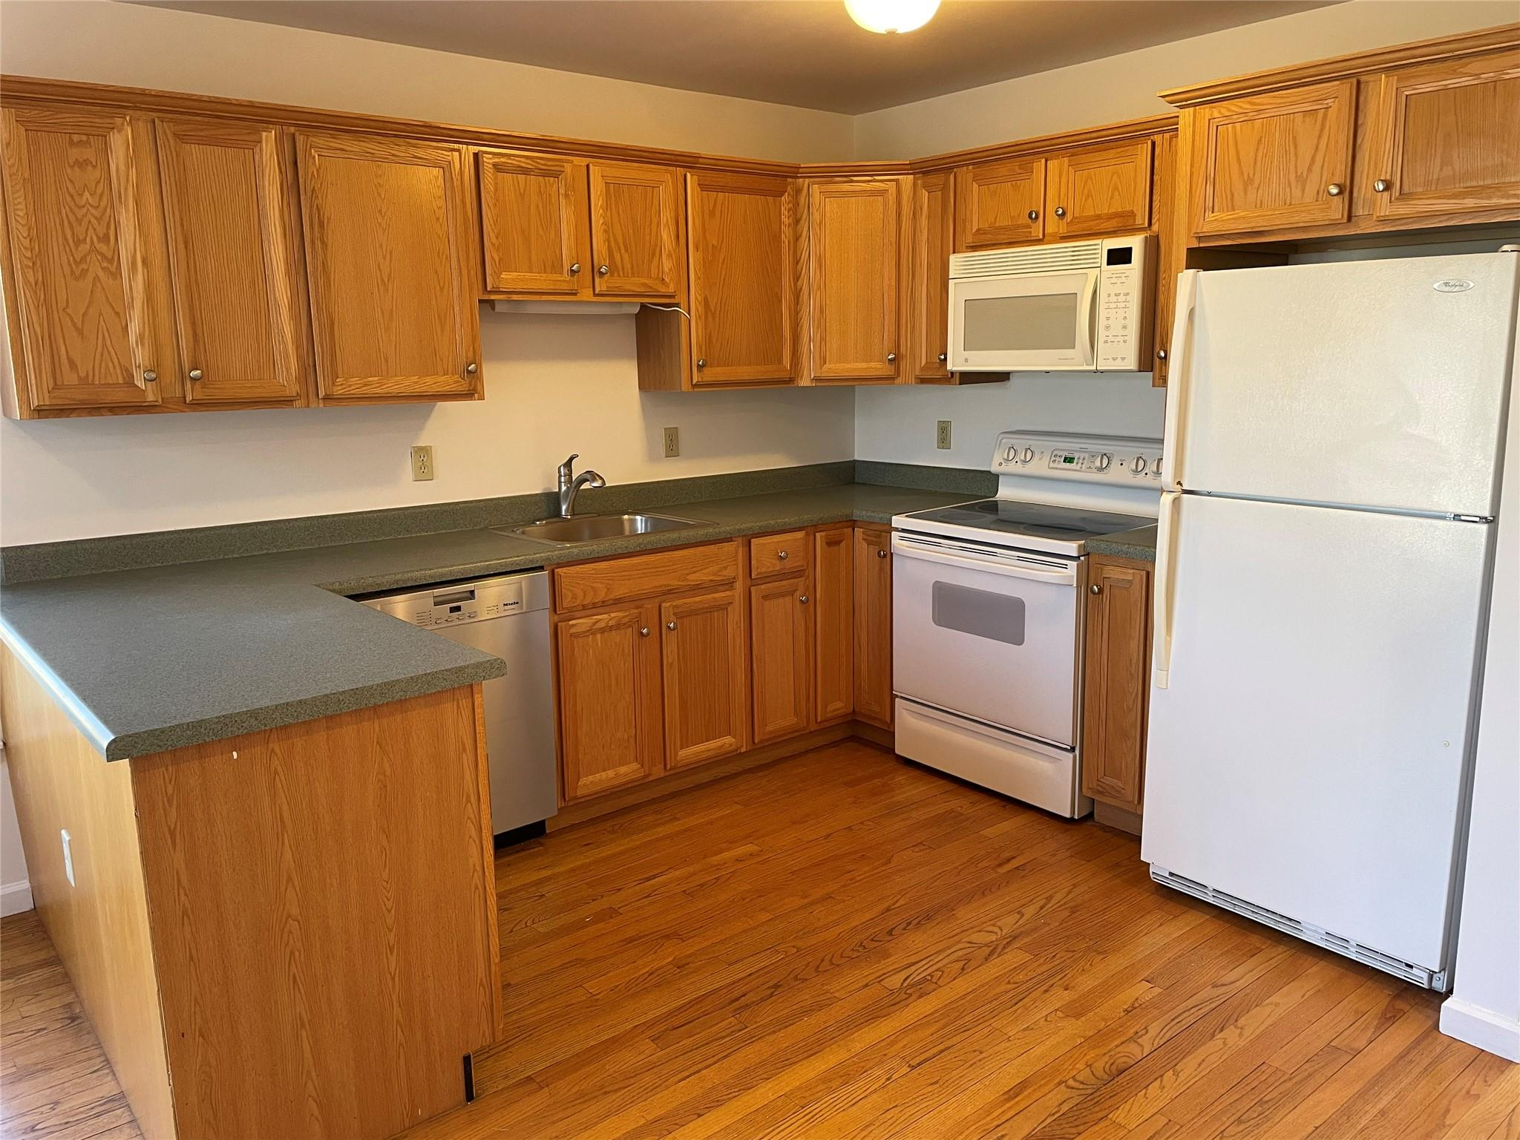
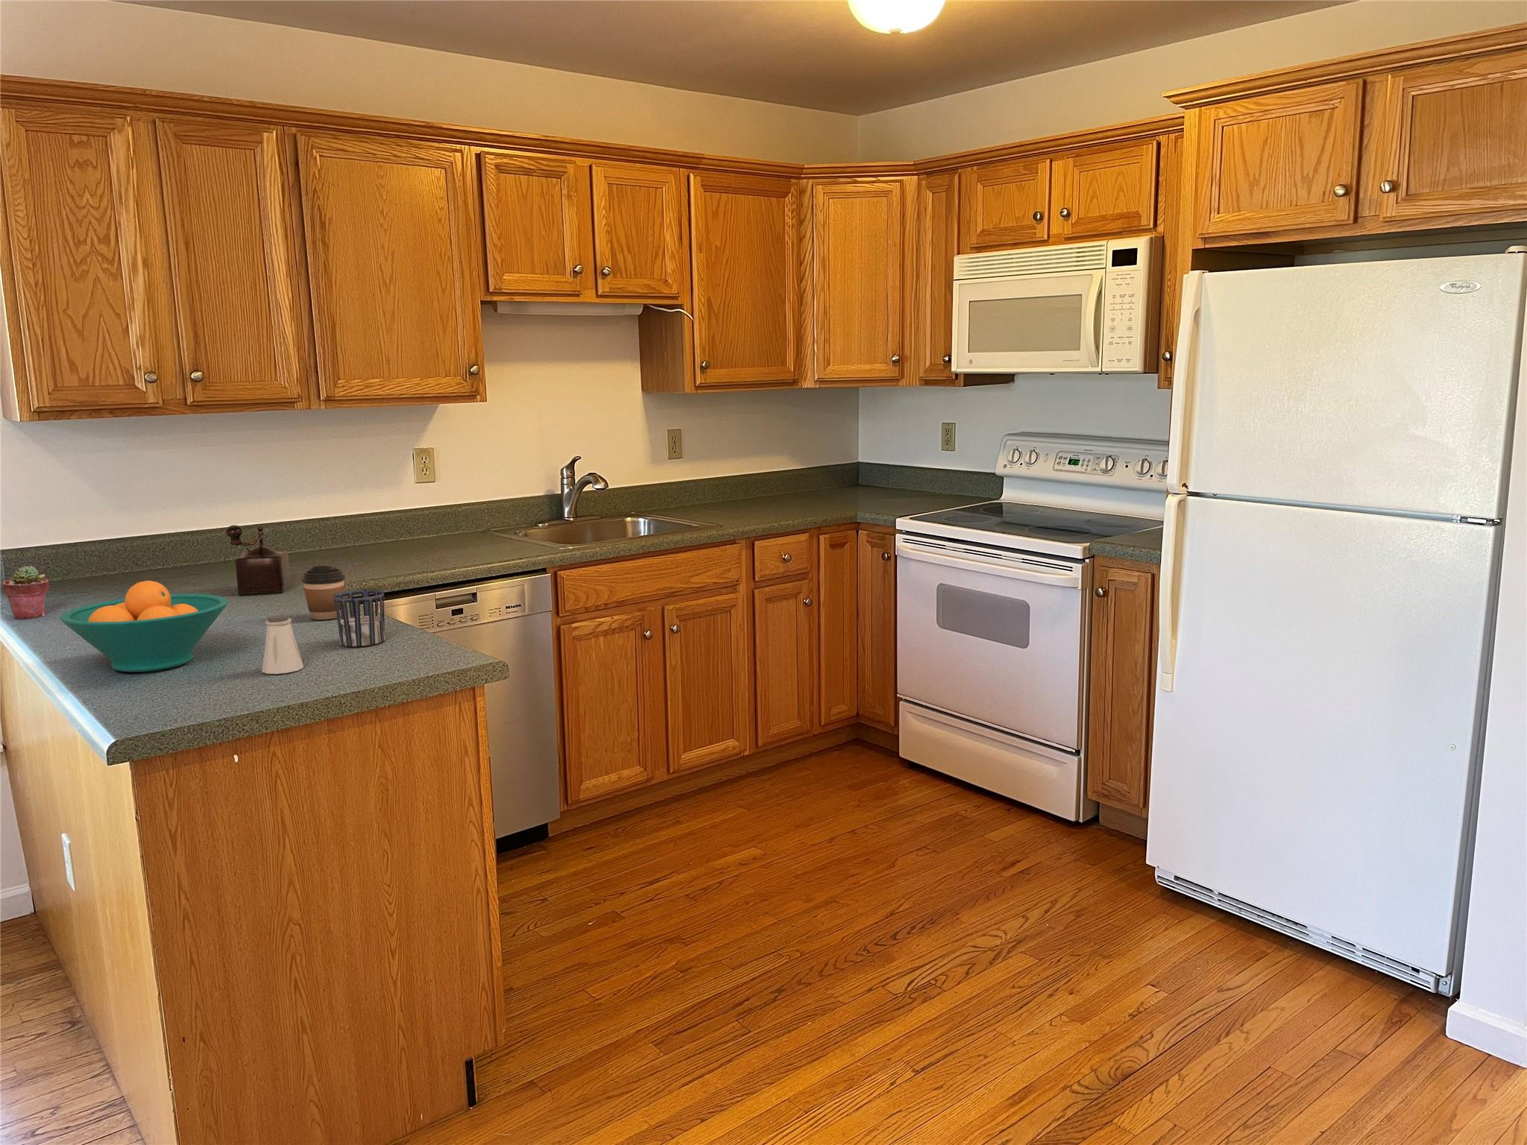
+ saltshaker (280, 642)
+ fruit bowl (148, 623)
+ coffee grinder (257, 558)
+ coffee cup (325, 591)
+ cup (361, 617)
+ potted succulent (26, 591)
